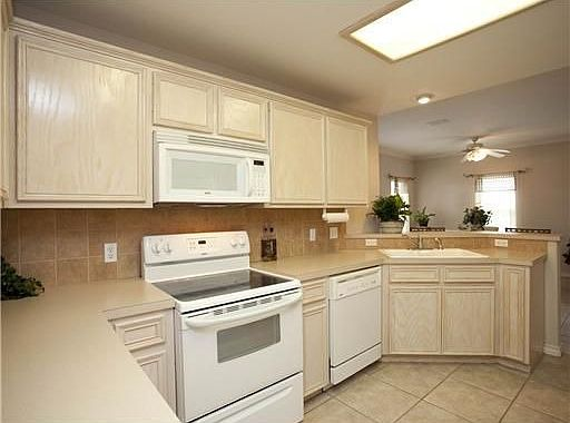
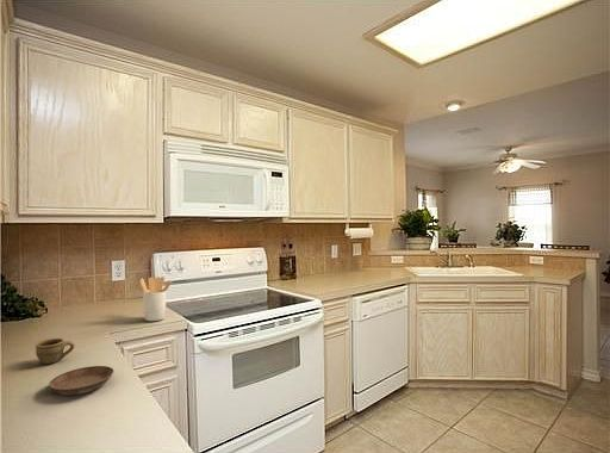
+ utensil holder (155, 297)
+ saucer (82, 380)
+ cup (55, 350)
